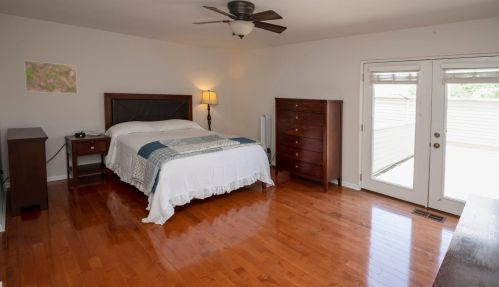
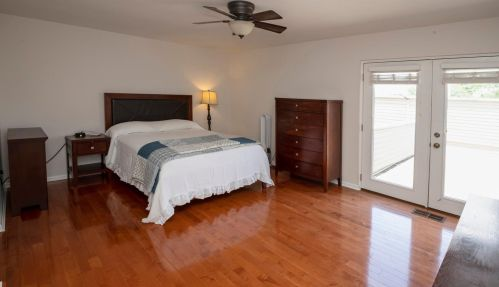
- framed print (51, 78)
